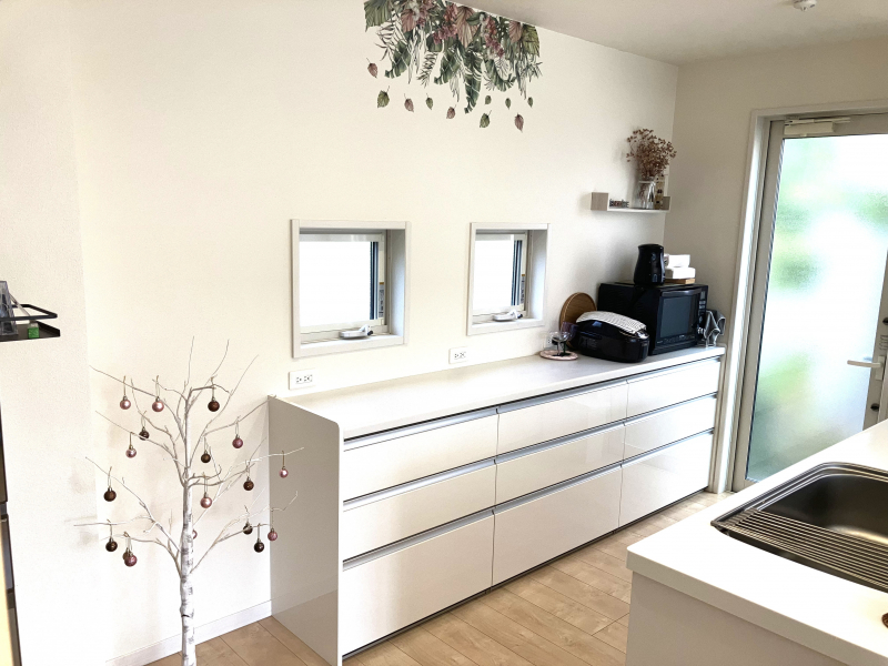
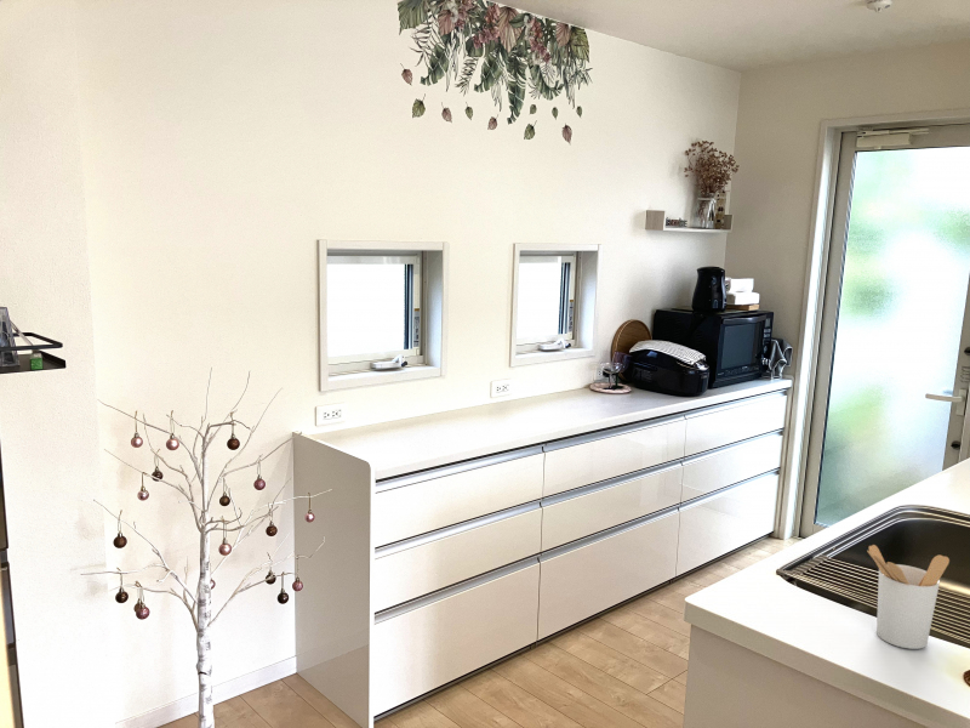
+ utensil holder (898, 593)
